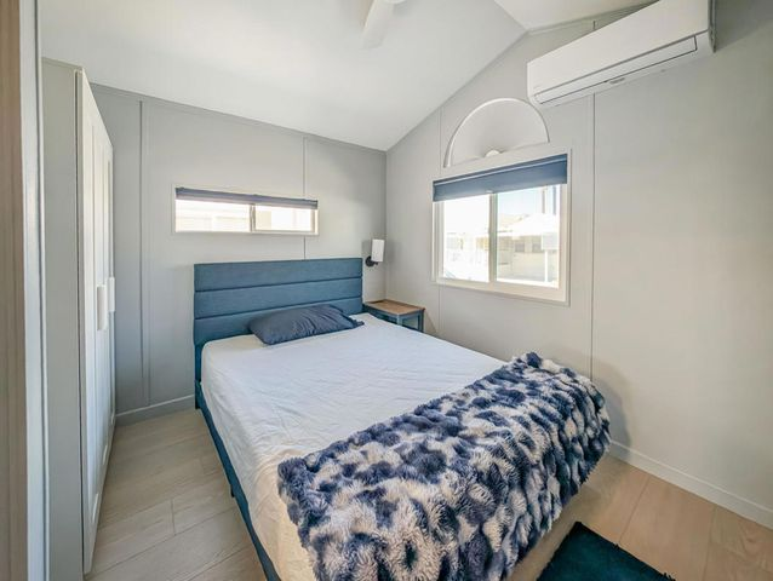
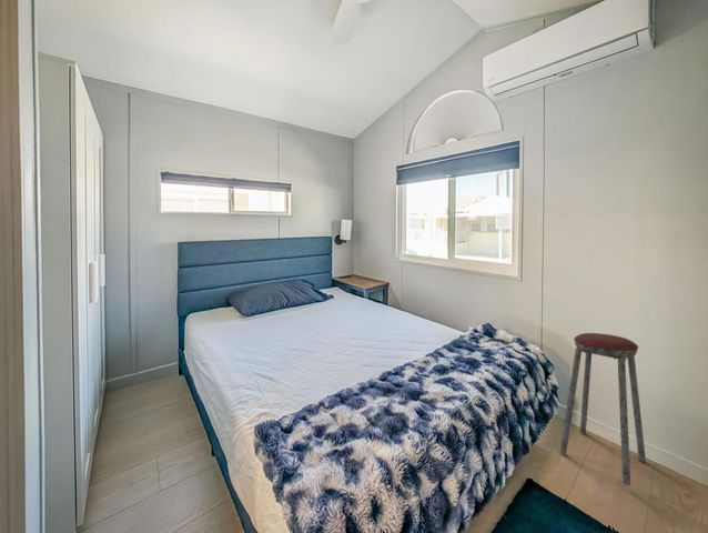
+ music stool (588, 394)
